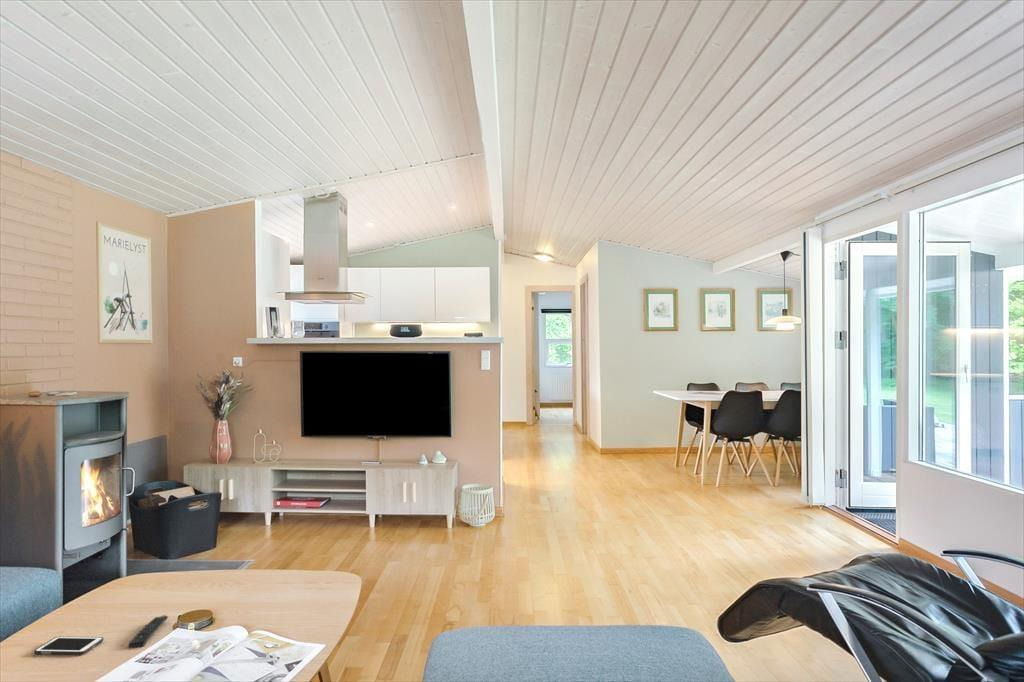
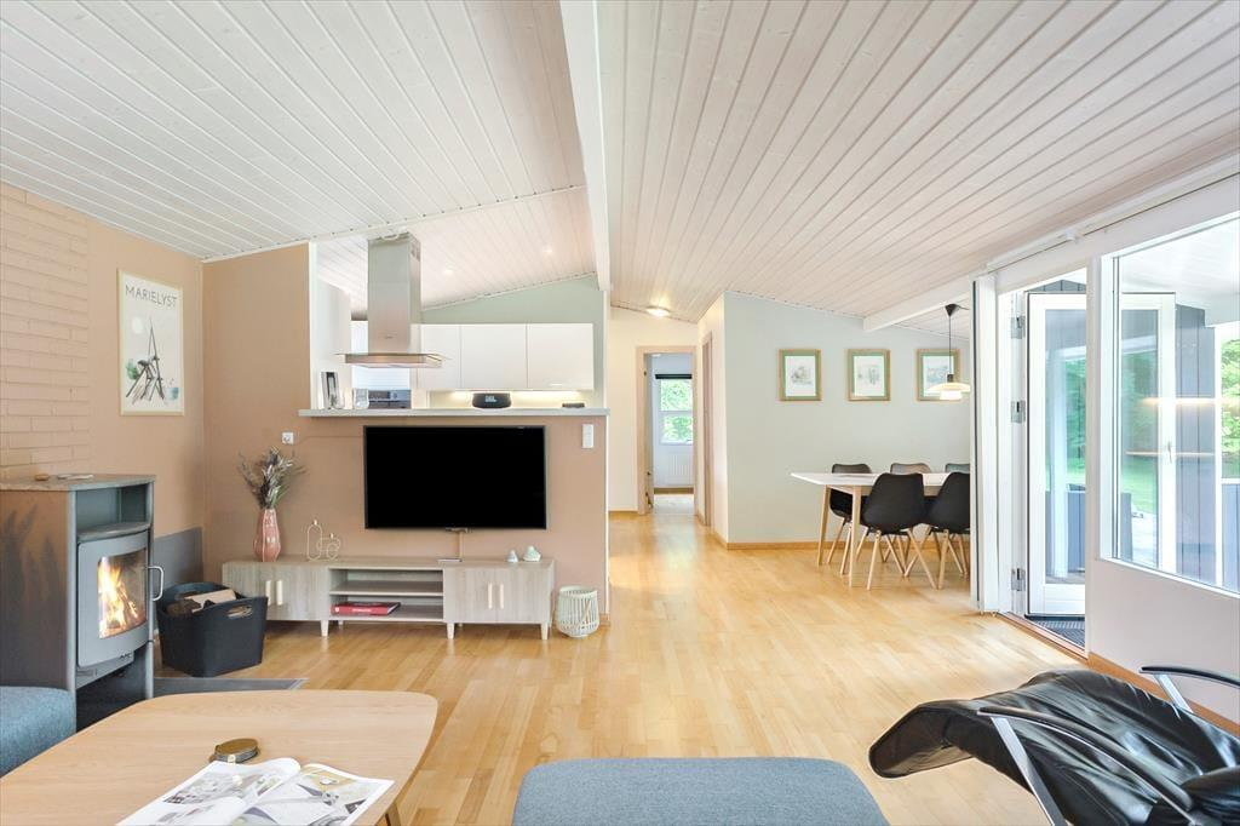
- remote control (150, 629)
- cell phone (69, 645)
